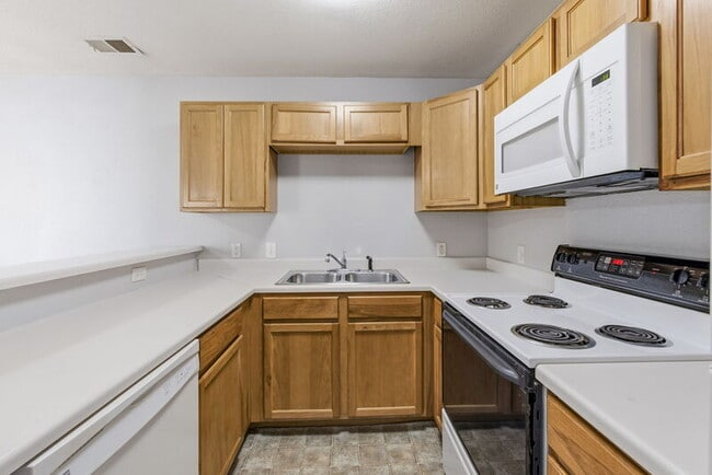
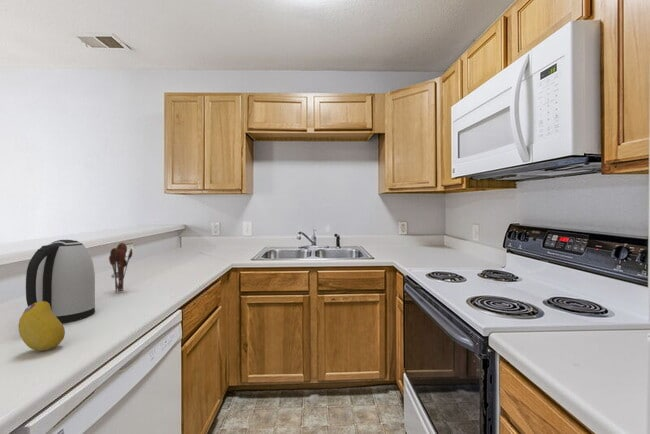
+ fruit (42, 325)
+ kettle (58, 279)
+ utensil holder (120, 267)
